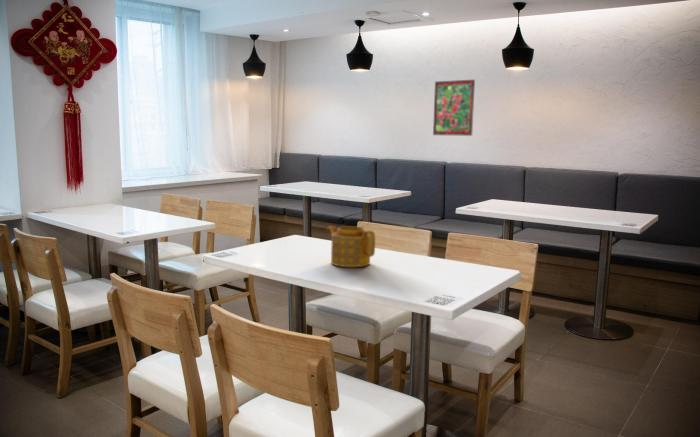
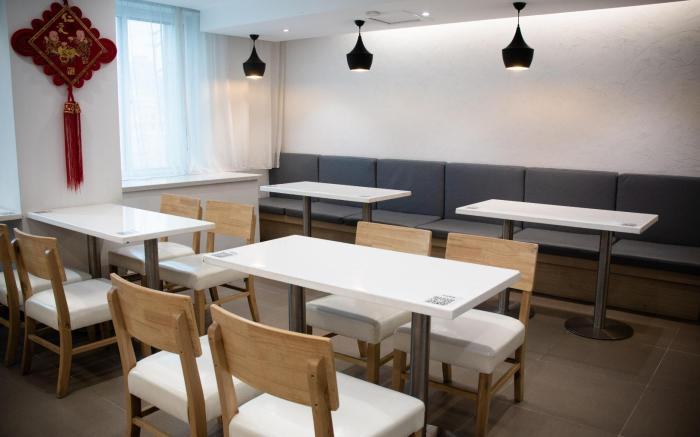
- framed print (453, 108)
- teapot (349, 245)
